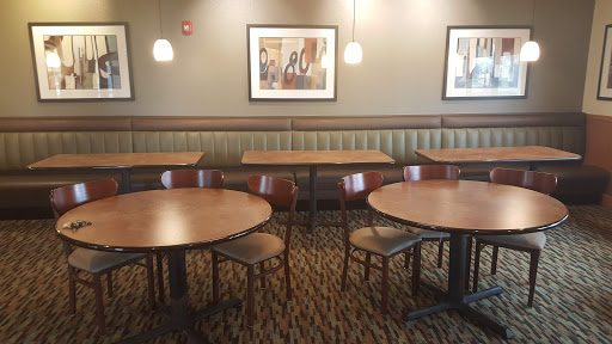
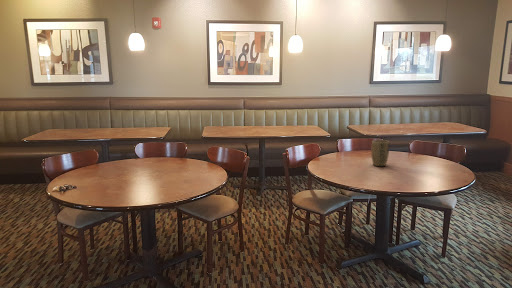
+ plant pot (380, 153)
